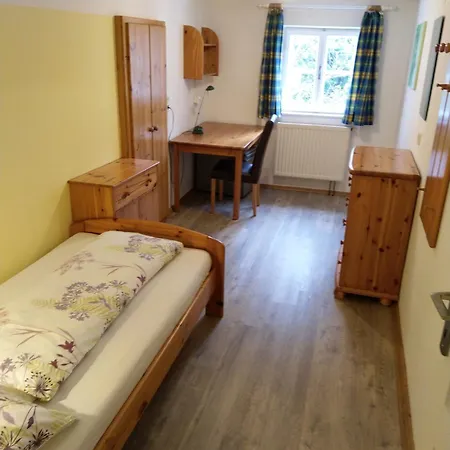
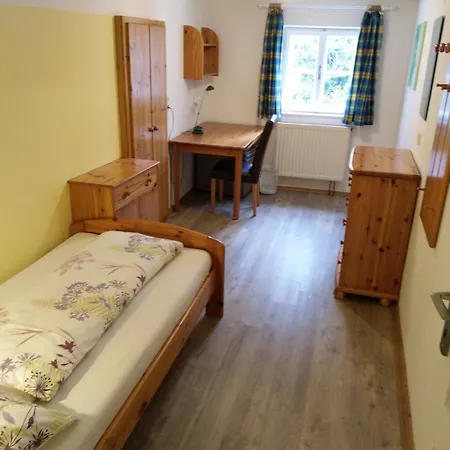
+ wastebasket (268, 179)
